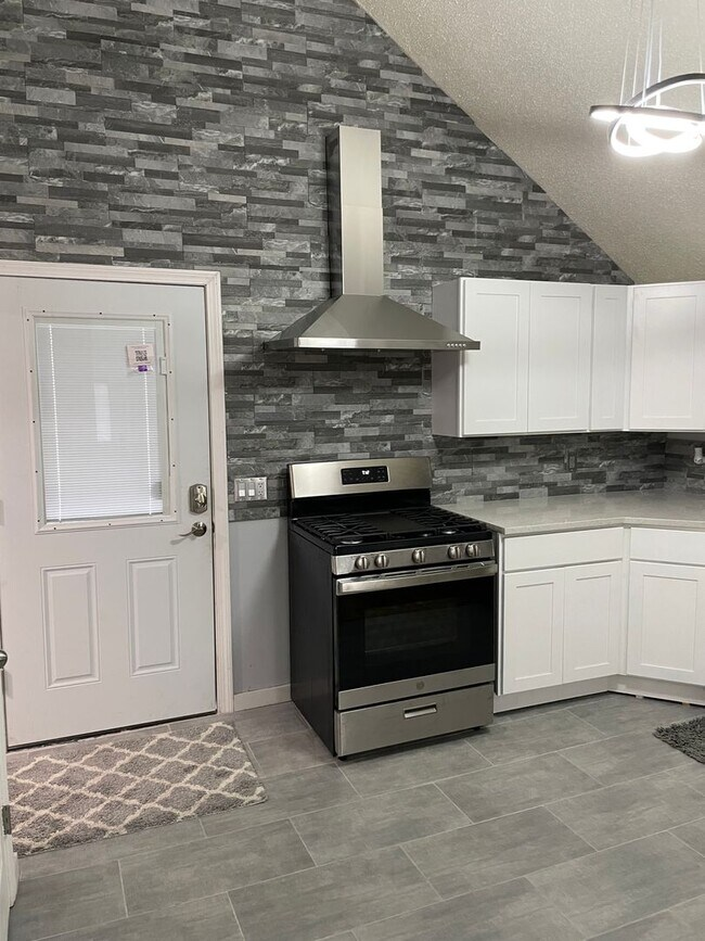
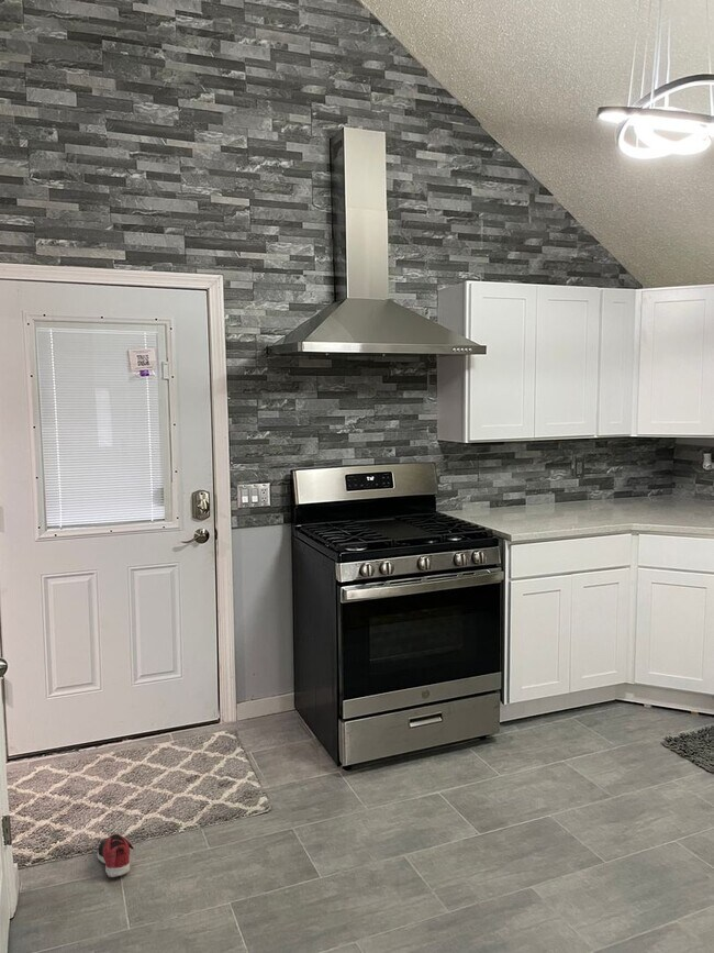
+ shoe (114, 847)
